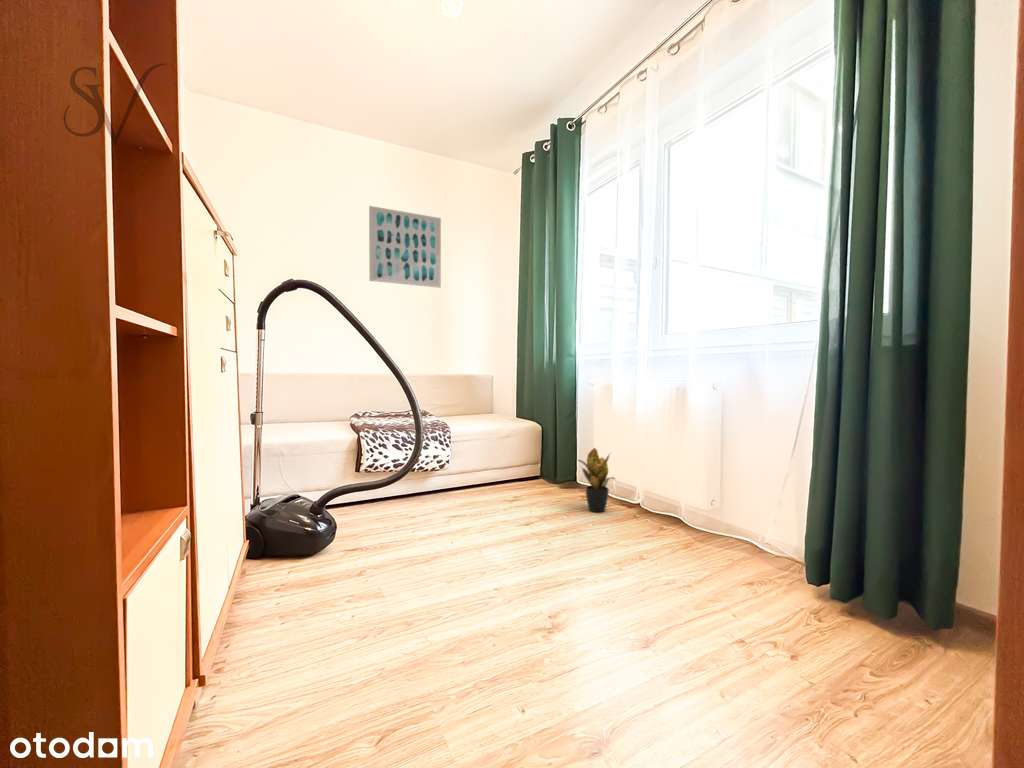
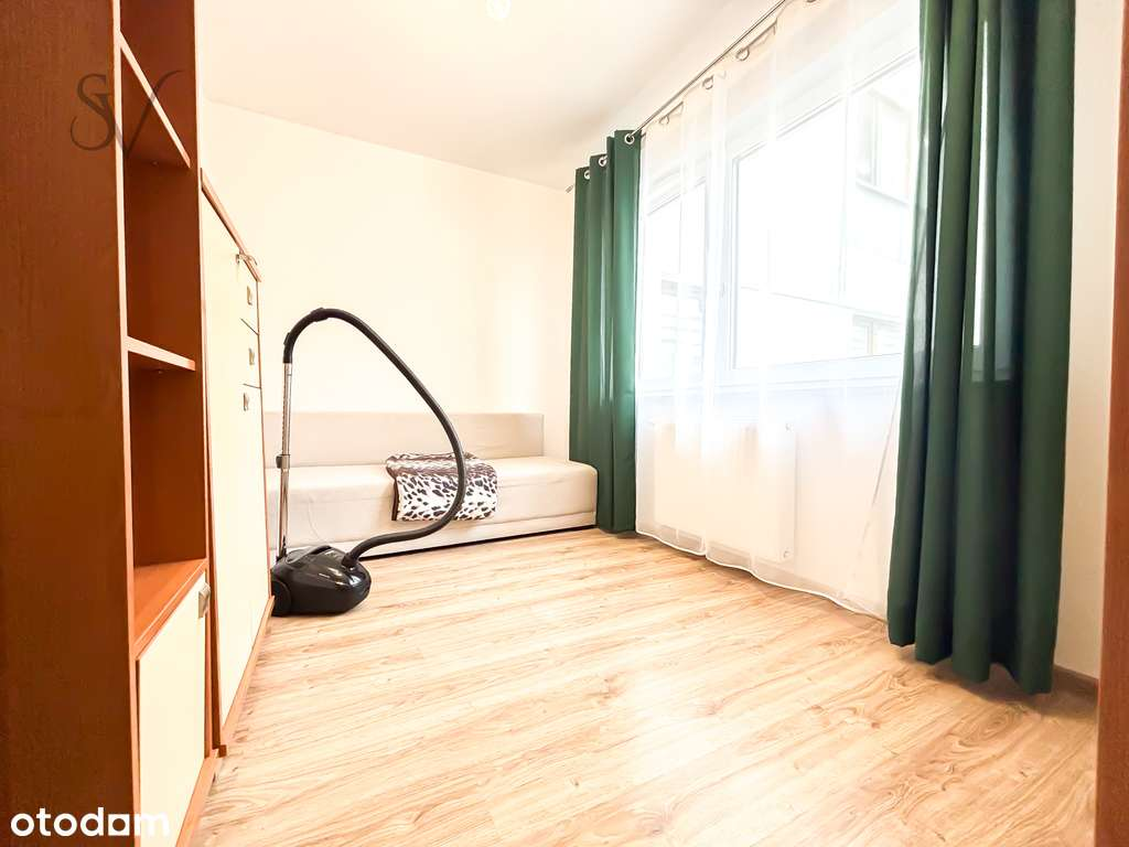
- potted plant (597, 478)
- wall art (406, 248)
